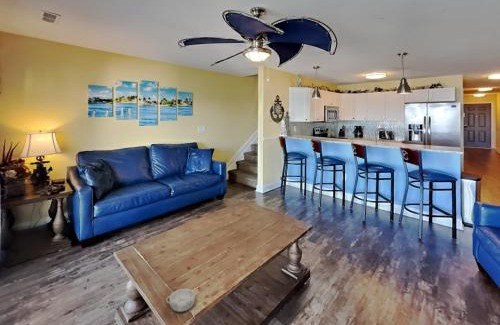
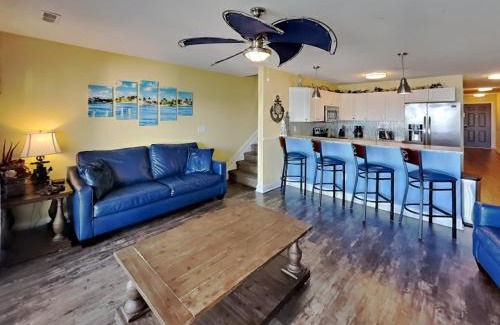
- decorative bowl (180, 300)
